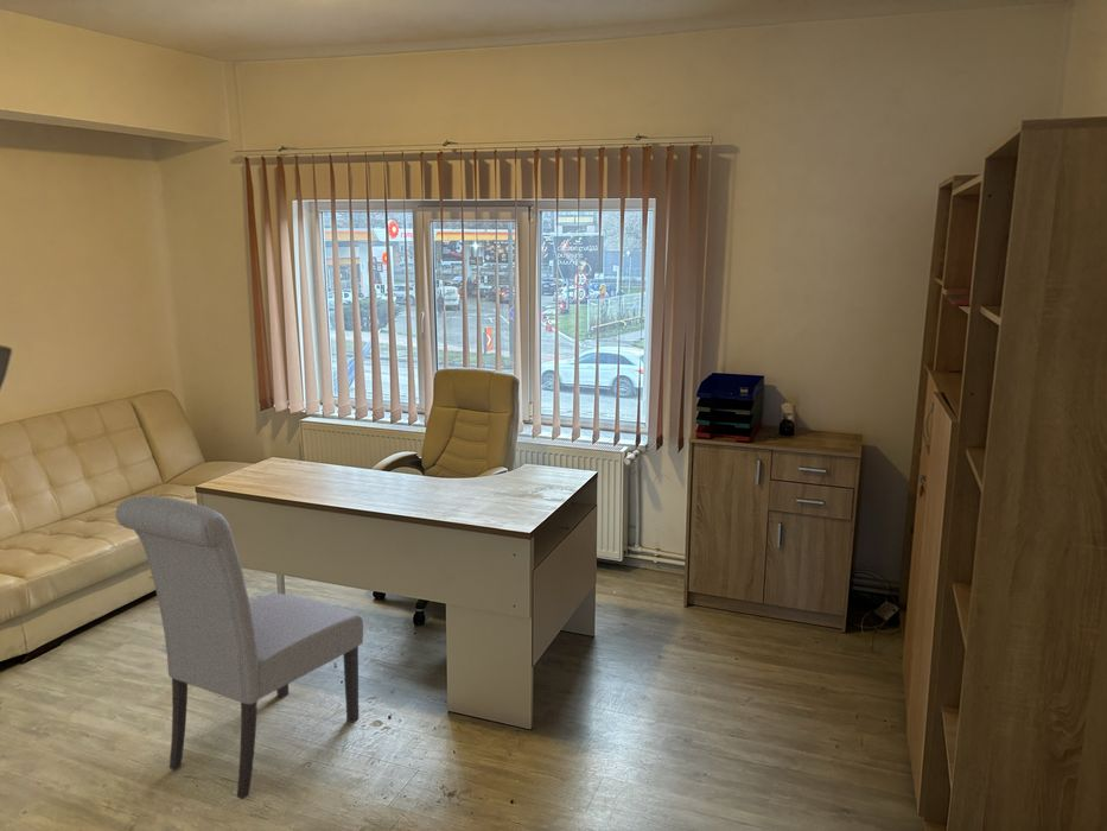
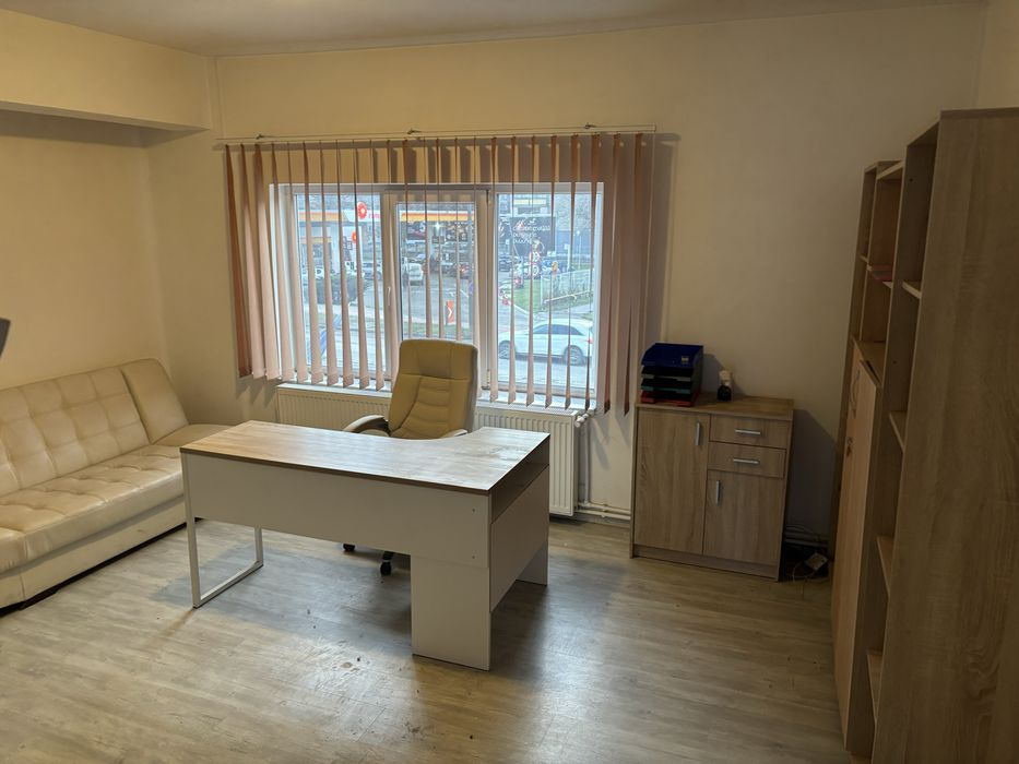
- chair (248, 619)
